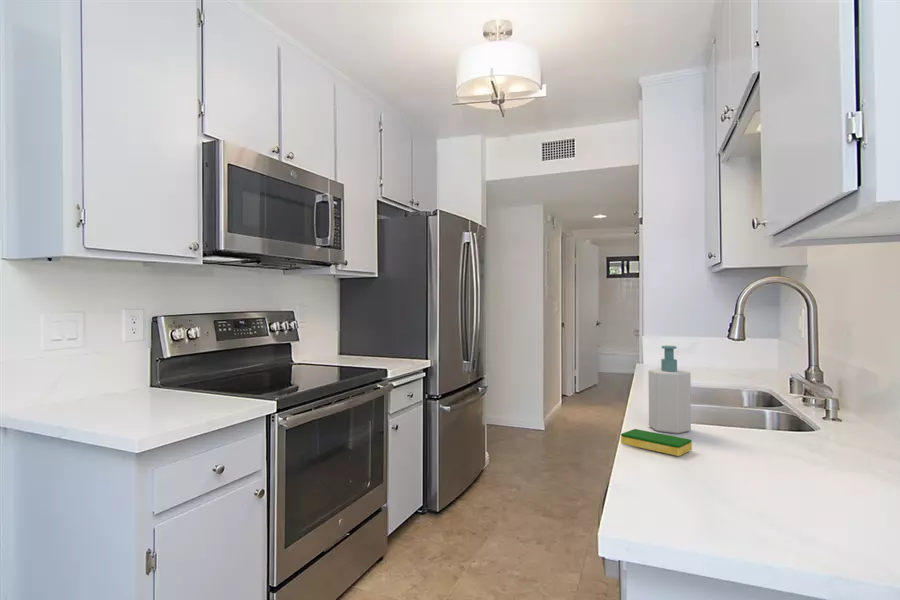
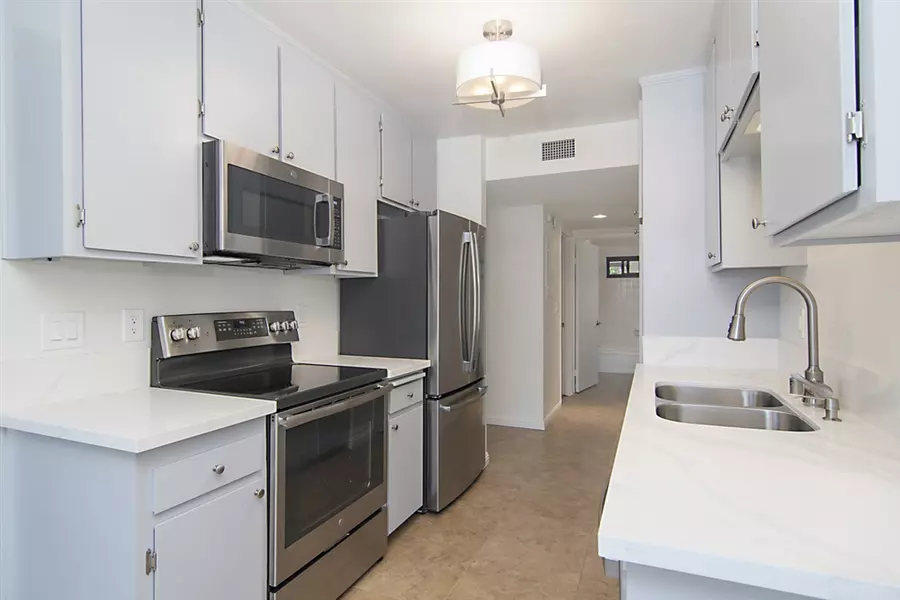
- soap bottle (669, 387)
- dish sponge (655, 441)
